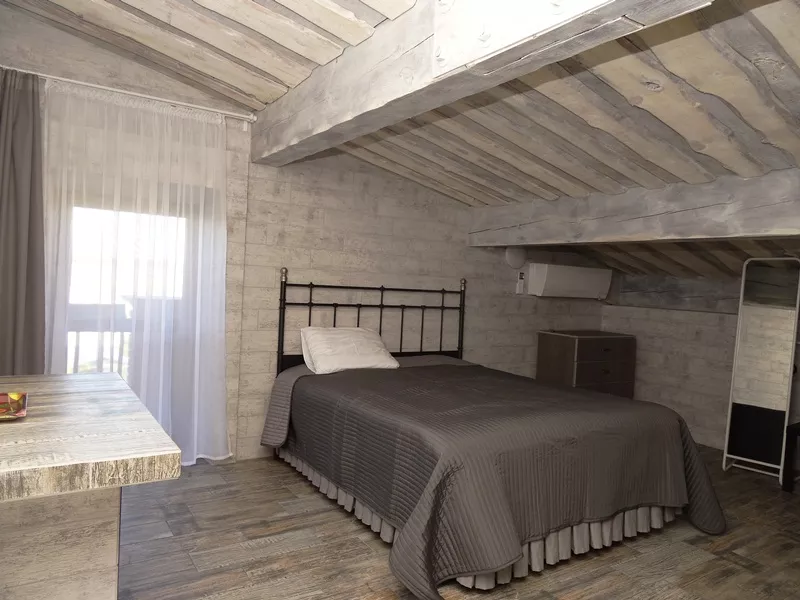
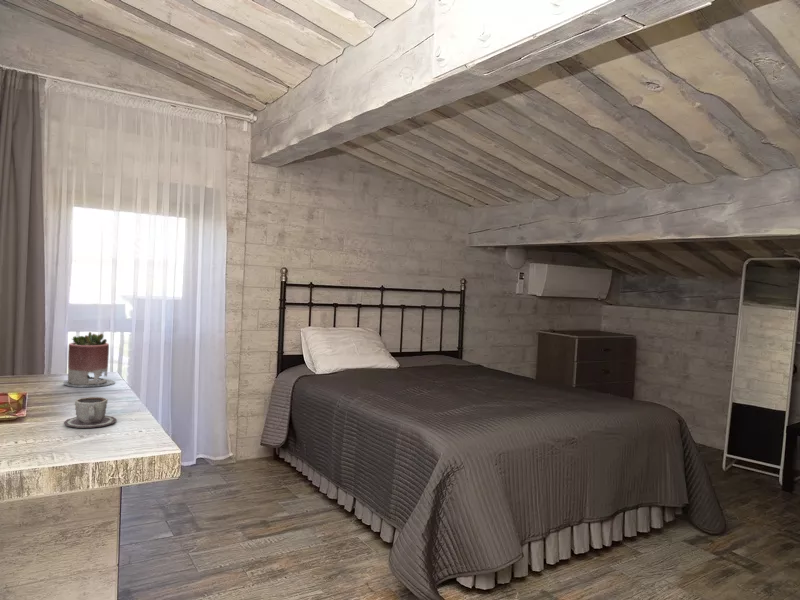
+ cup (90, 411)
+ succulent planter (90, 357)
